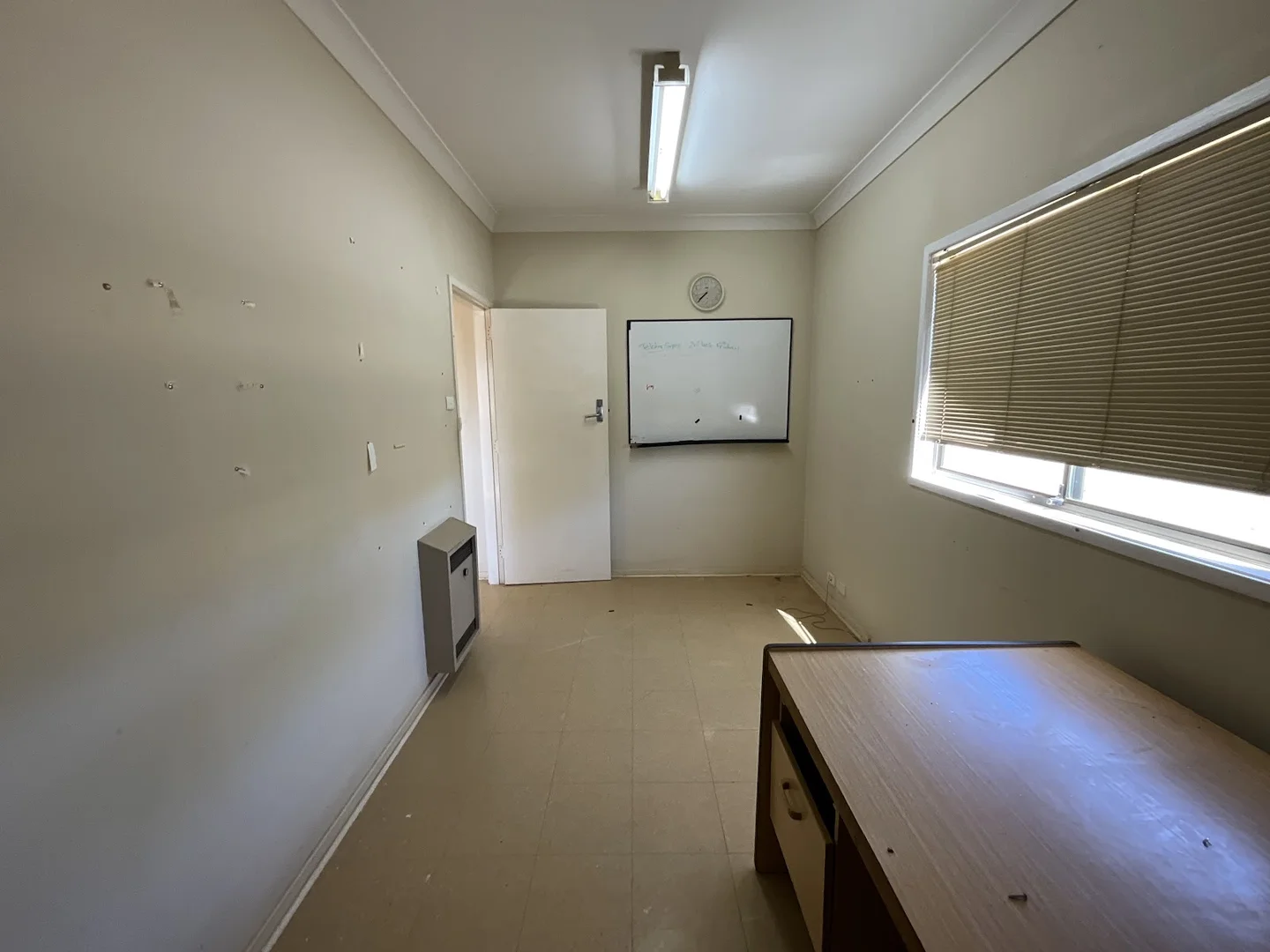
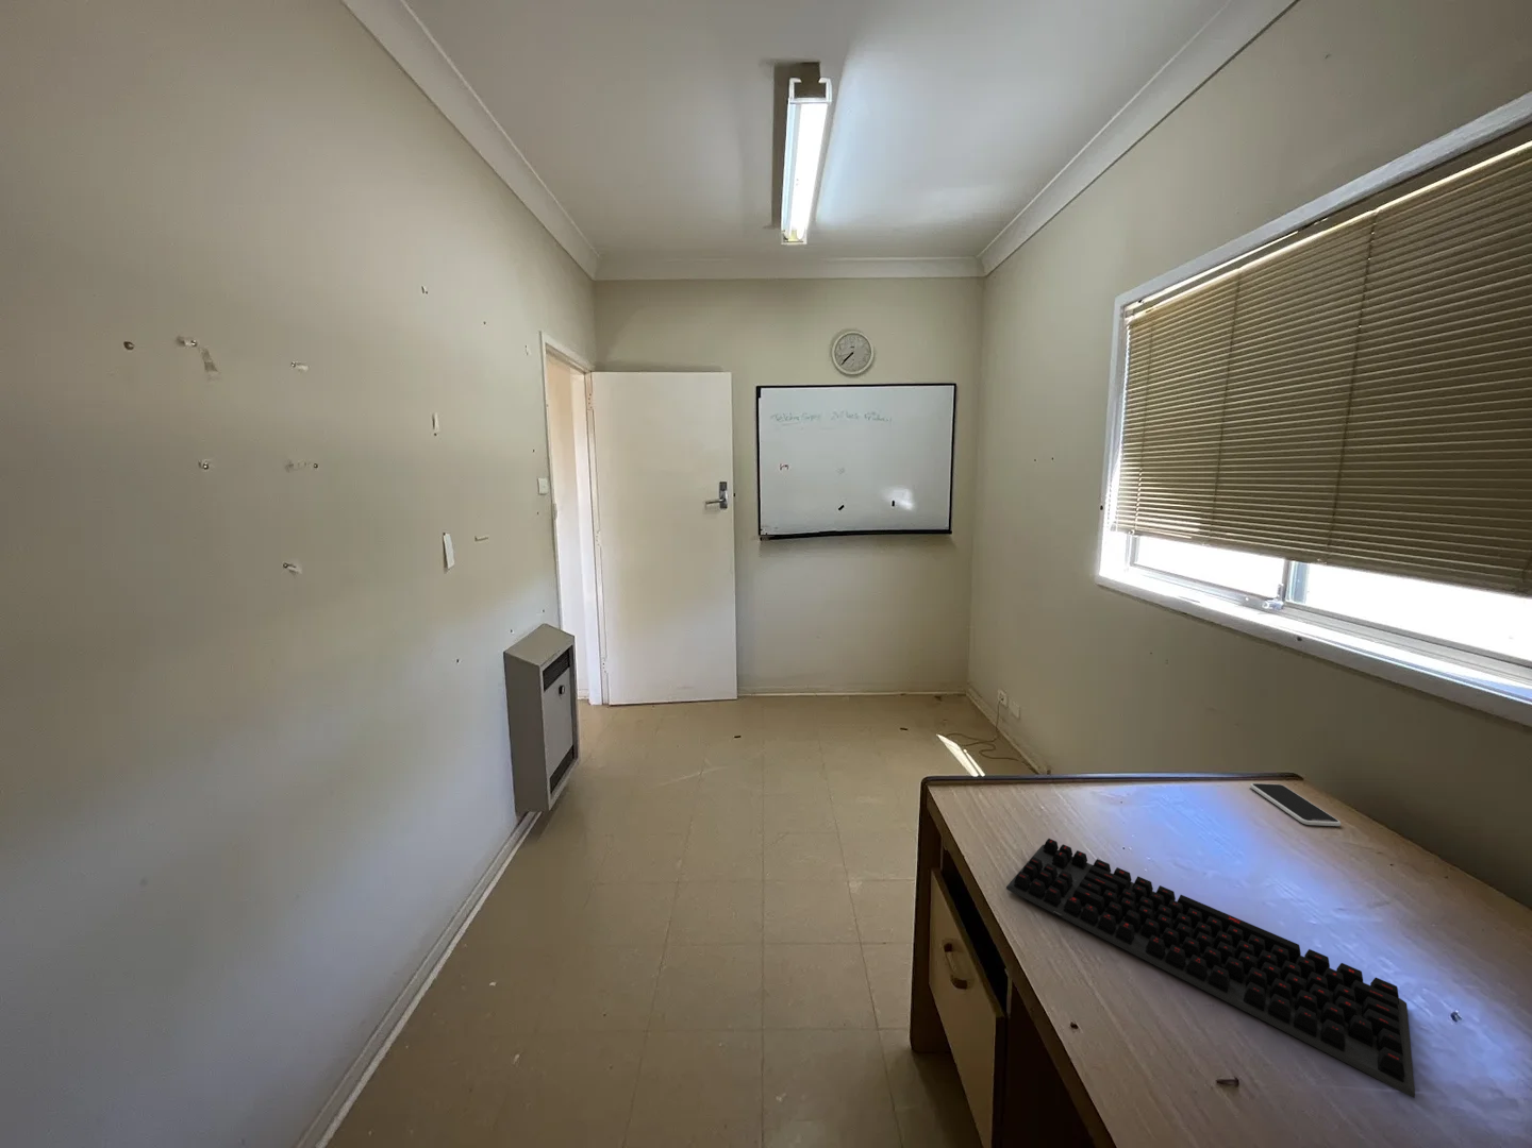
+ smartphone (1292, 803)
+ computer keyboard (1181, 932)
